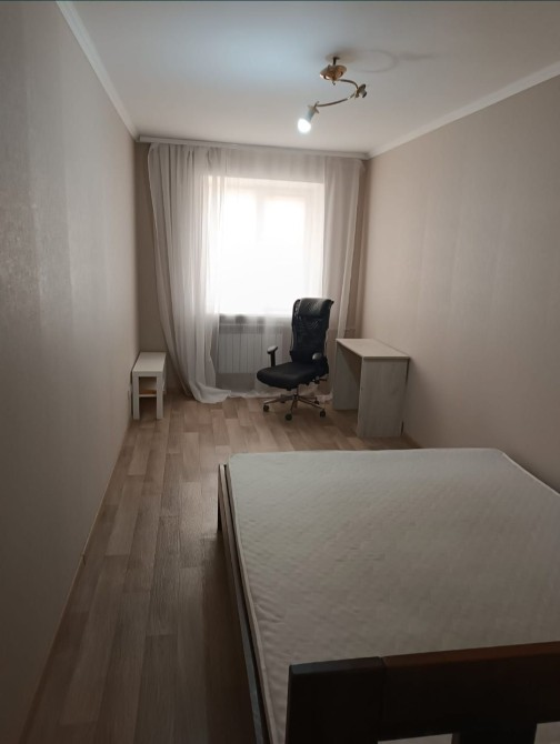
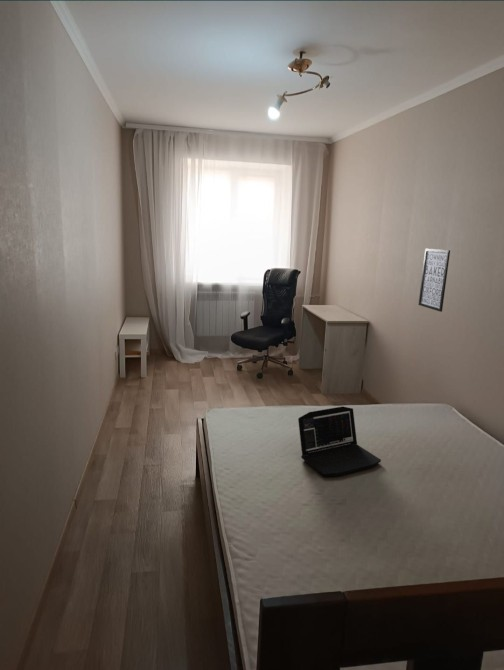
+ laptop (340, 439)
+ wall art (433, 279)
